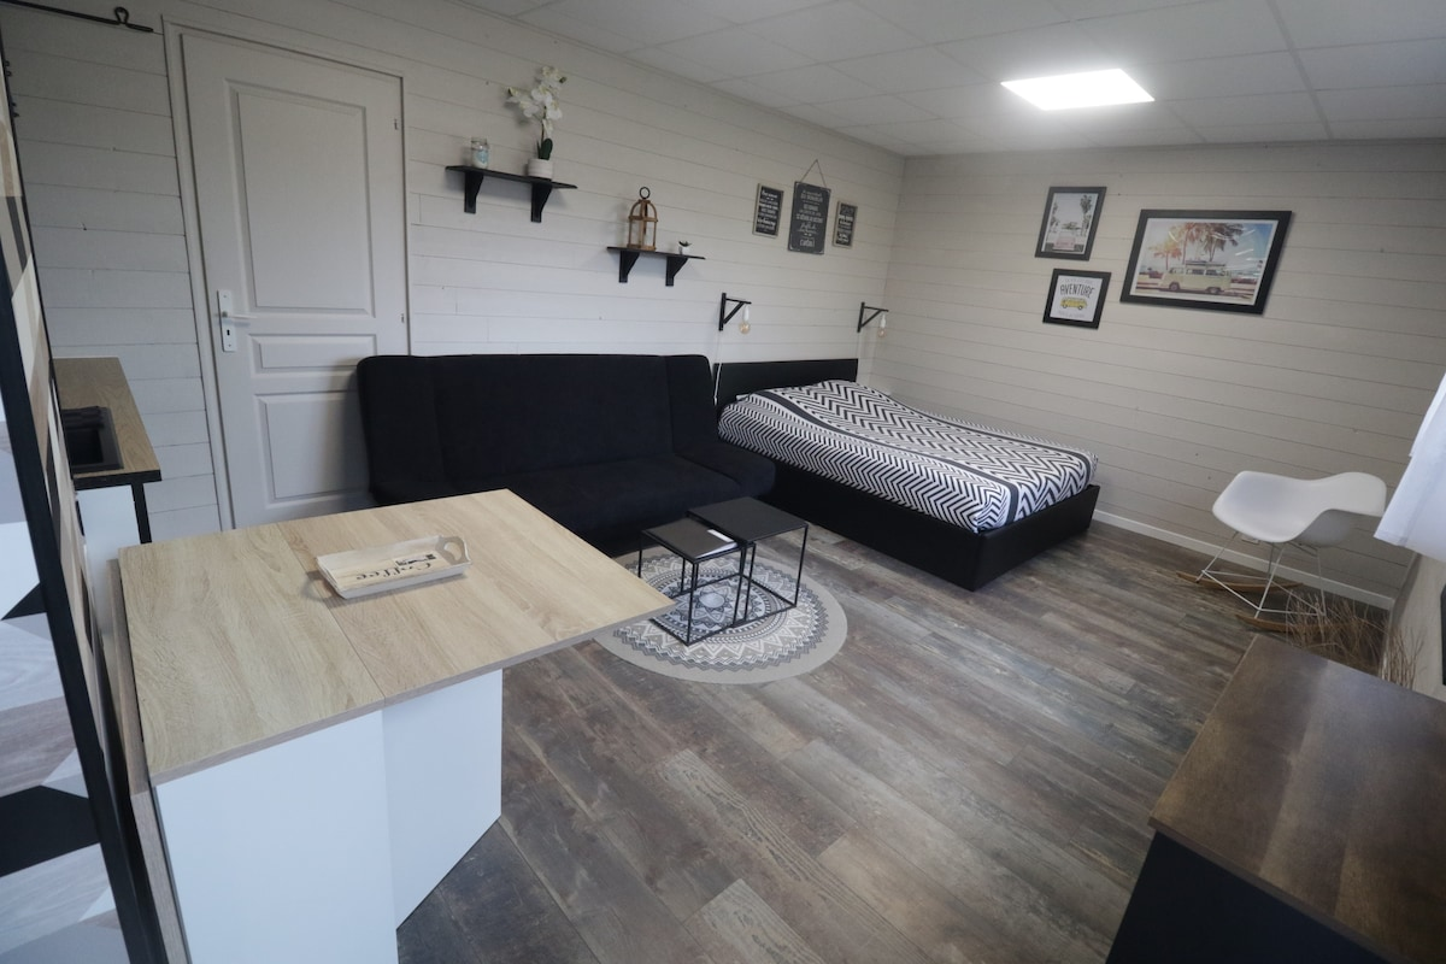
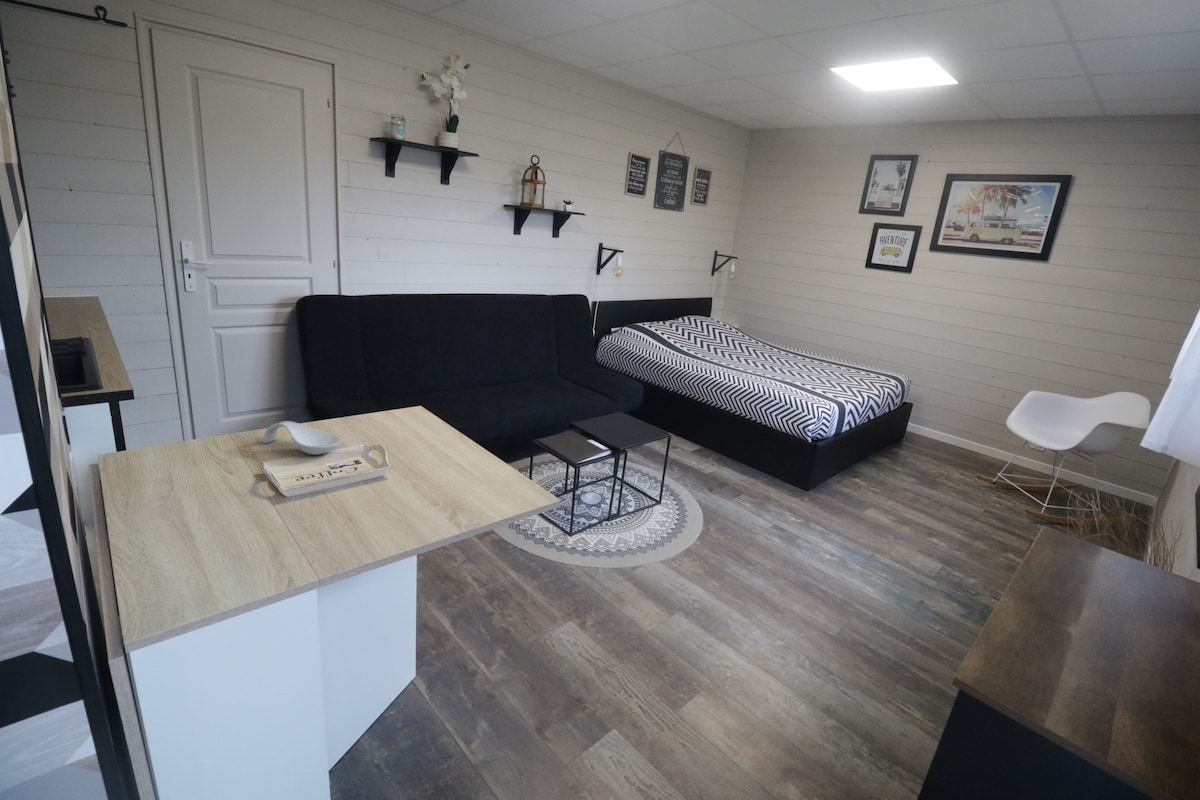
+ spoon rest (300, 436)
